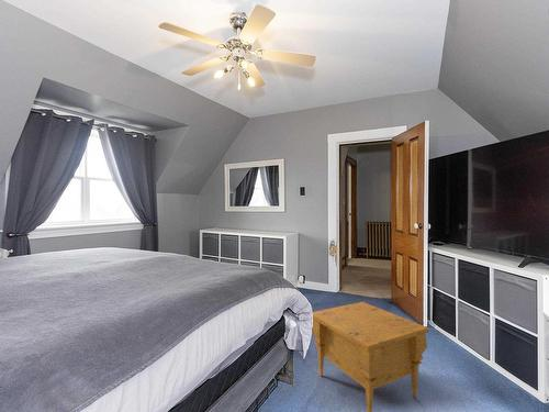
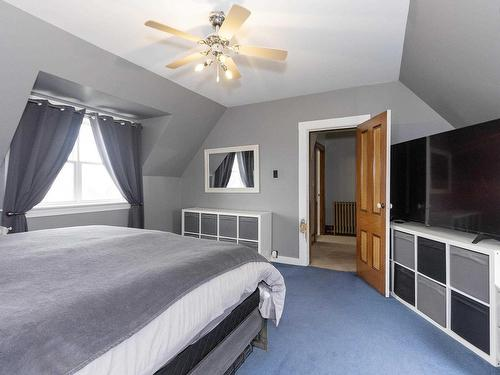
- nightstand (365, 353)
